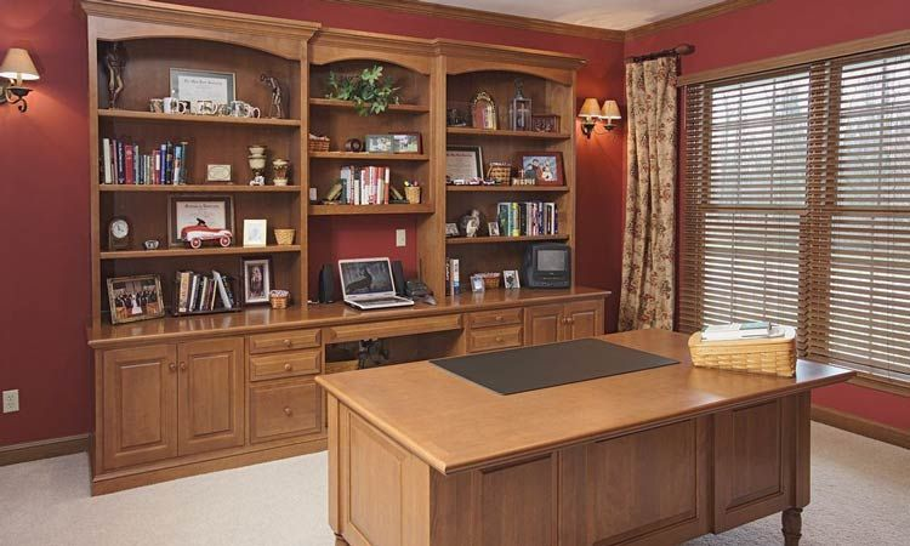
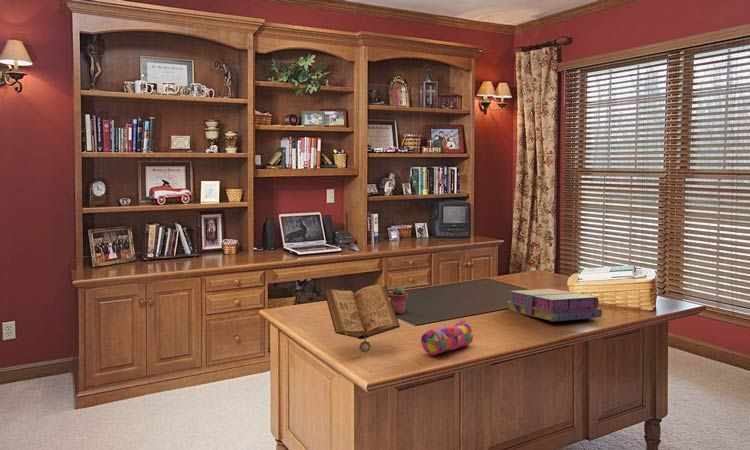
+ pencil case (447, 337)
+ potted succulent (397, 299)
+ stack of books (552, 303)
+ book (359, 317)
